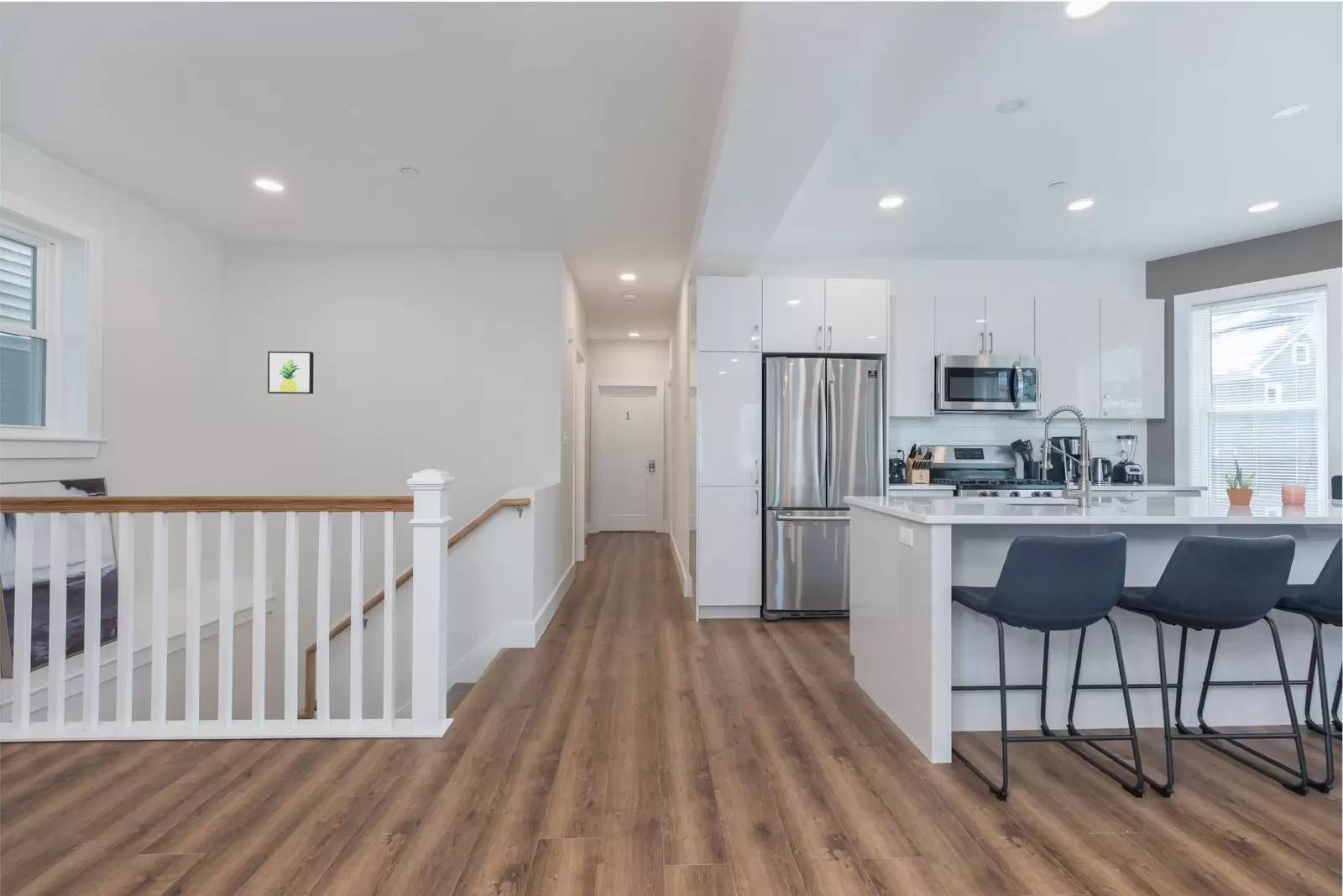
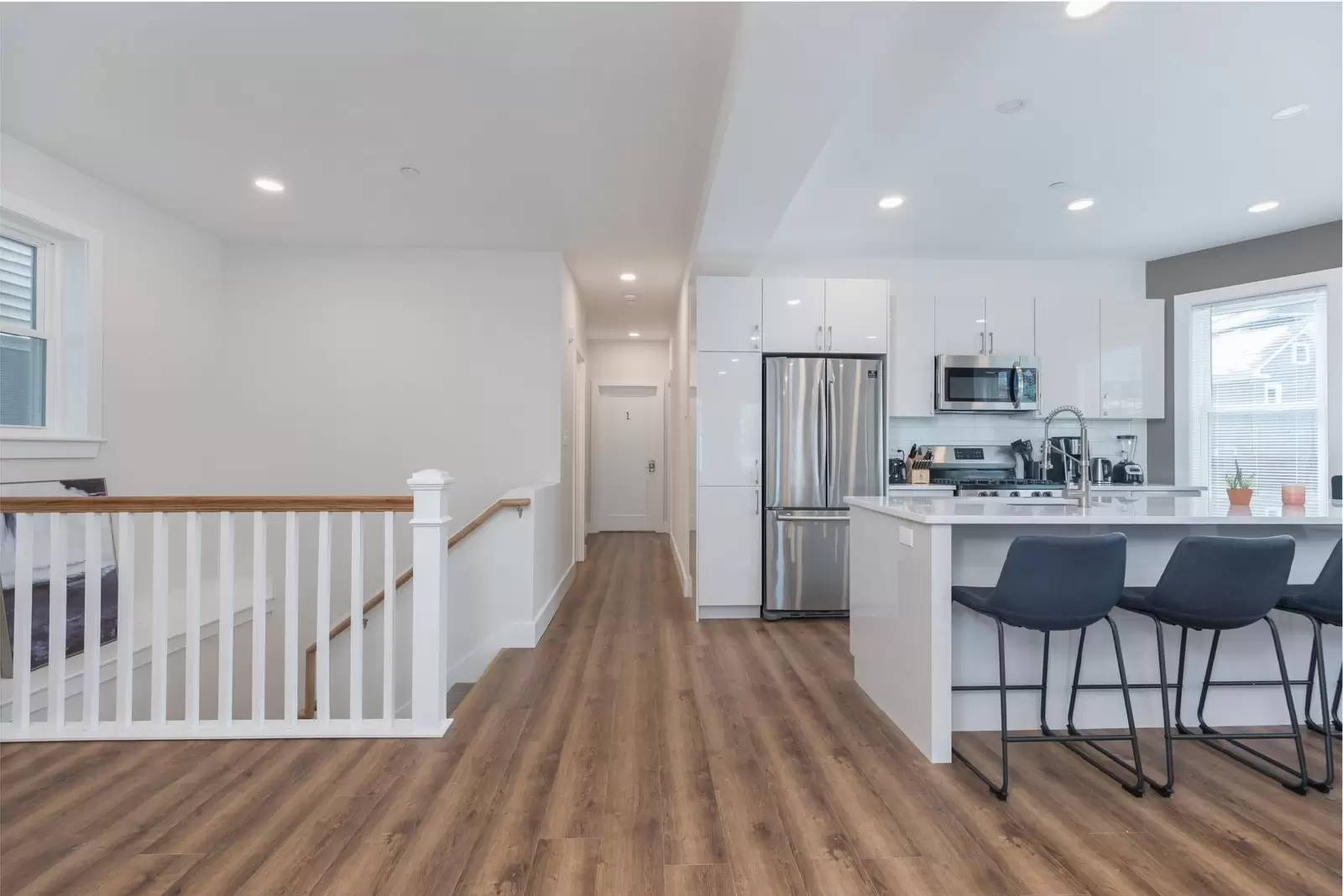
- wall art (290, 372)
